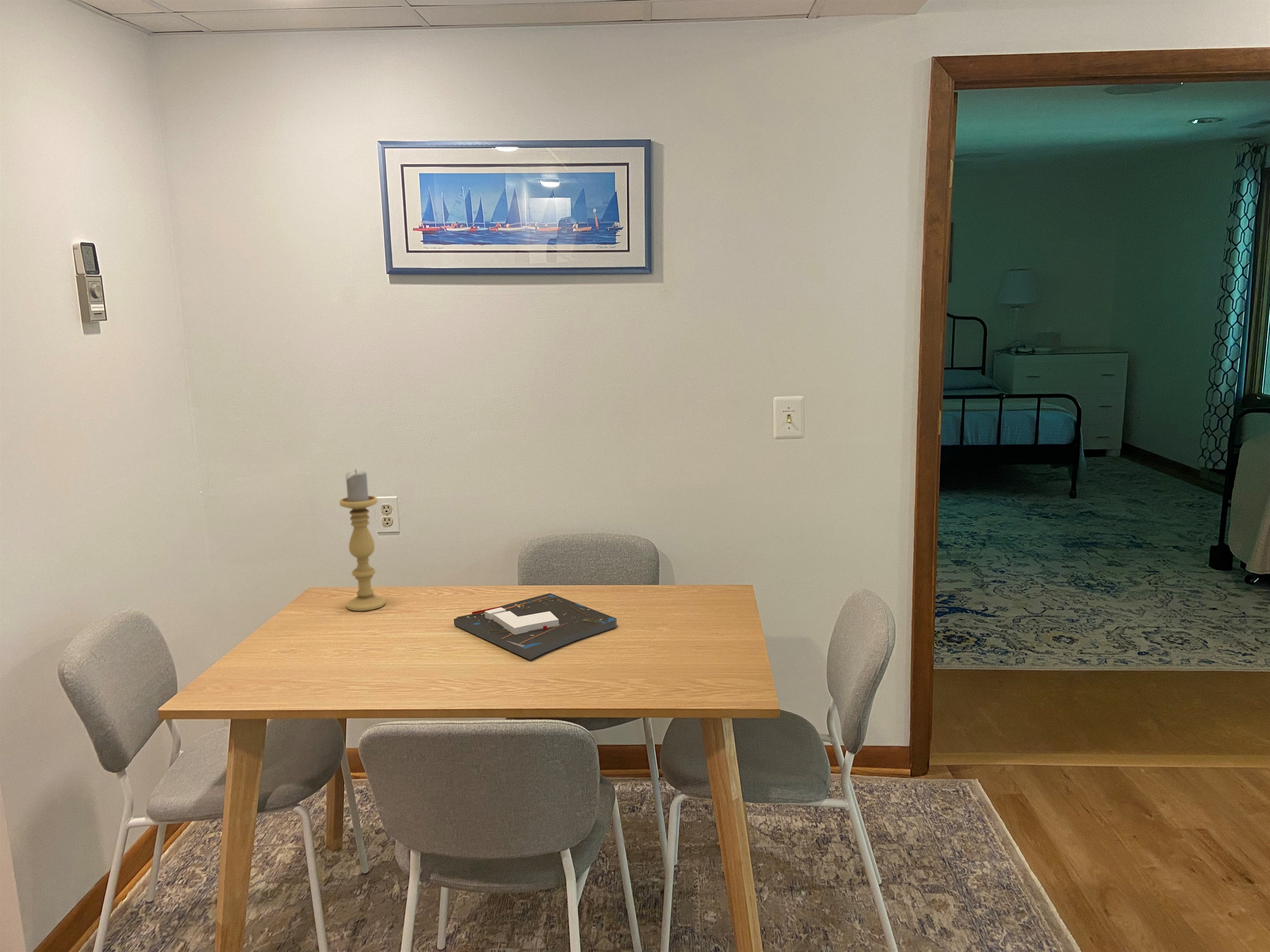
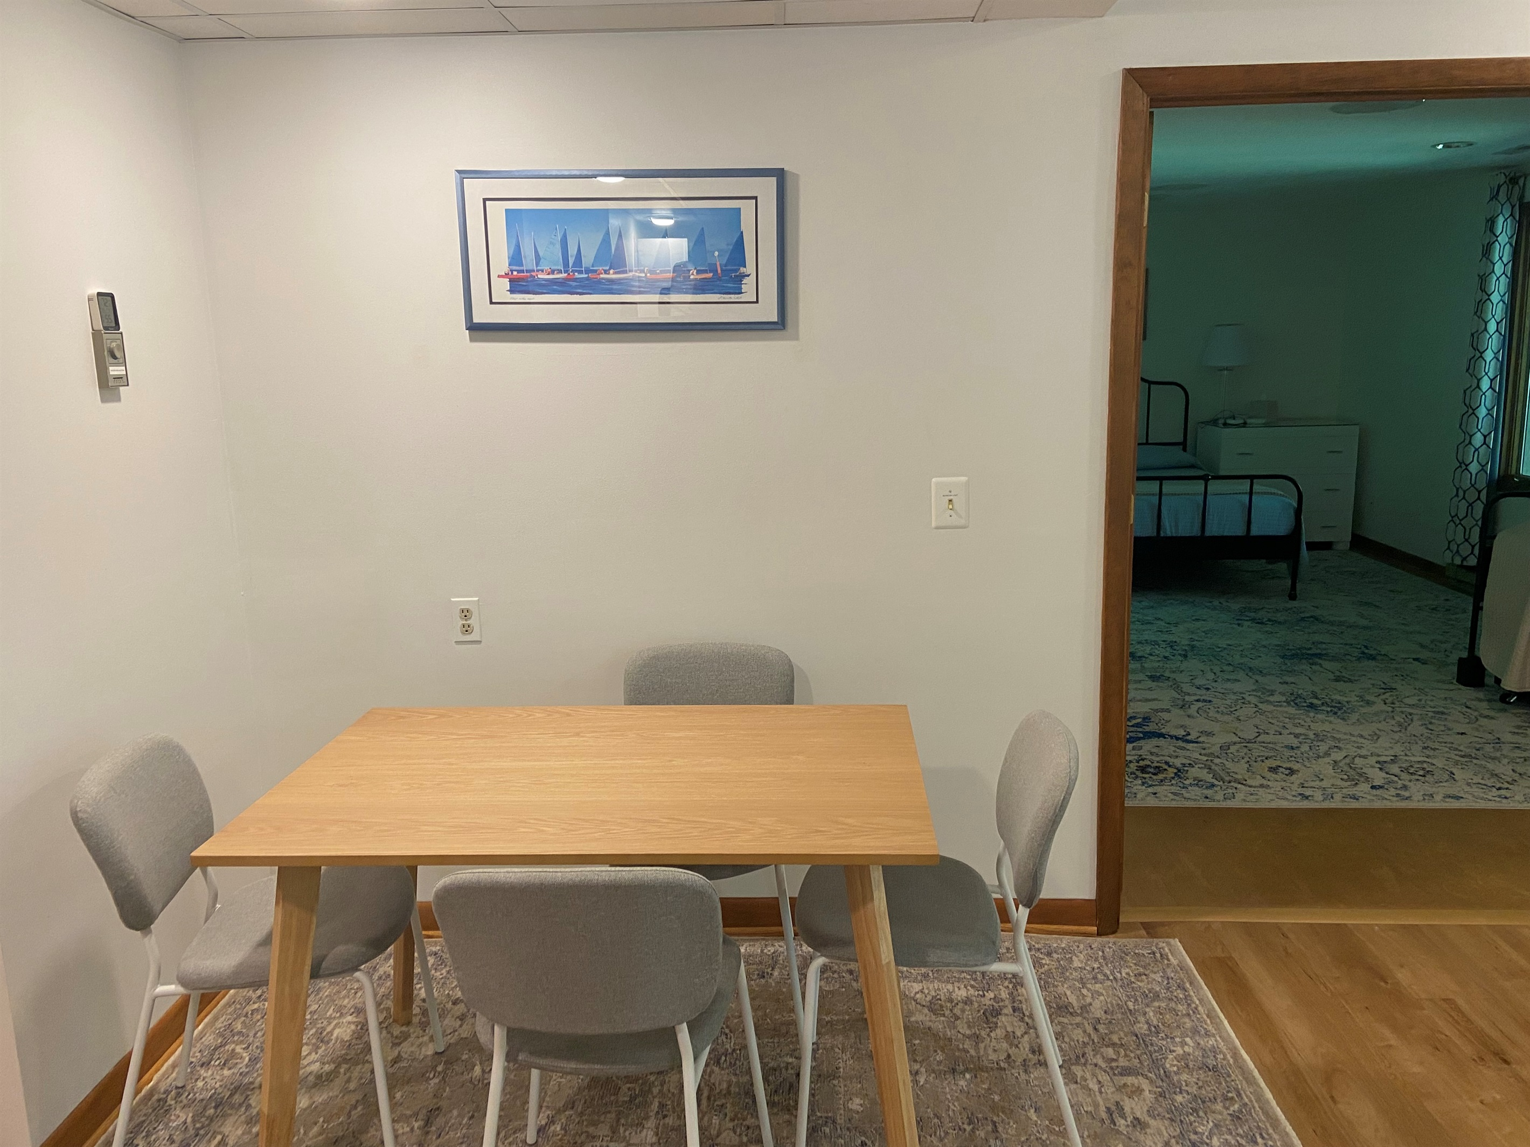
- board game (534, 619)
- candle holder (361, 538)
